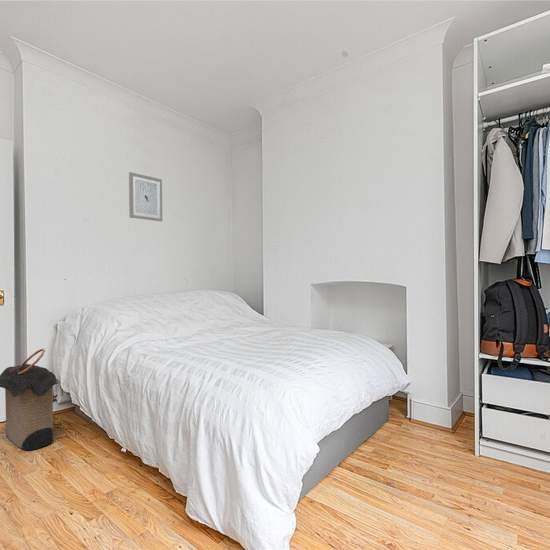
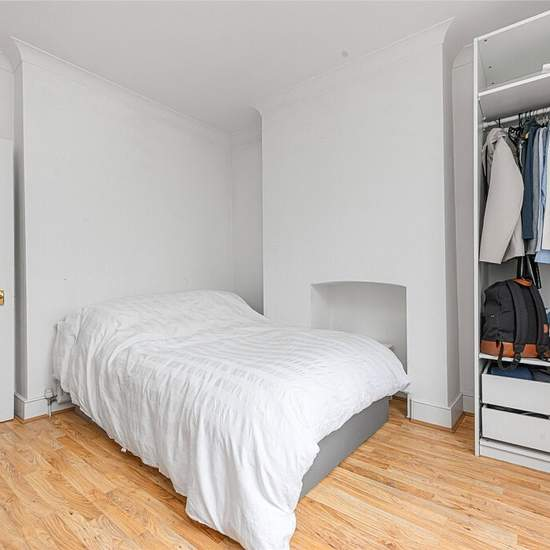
- laundry hamper (26, 394)
- wall art (146, 197)
